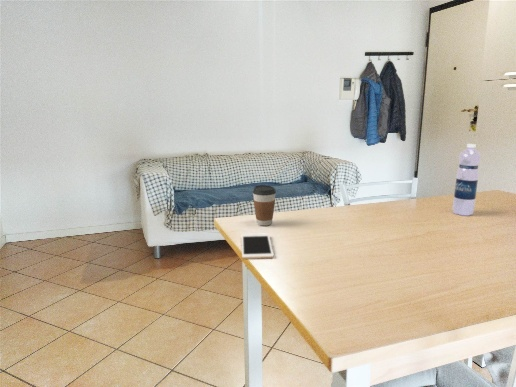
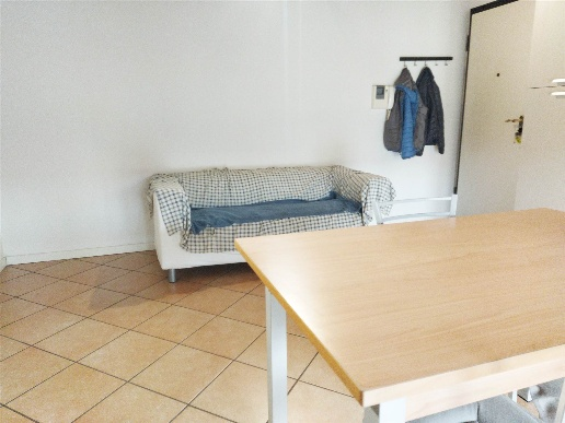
- coffee cup (264, 205)
- cell phone (256, 245)
- water bottle (466, 179)
